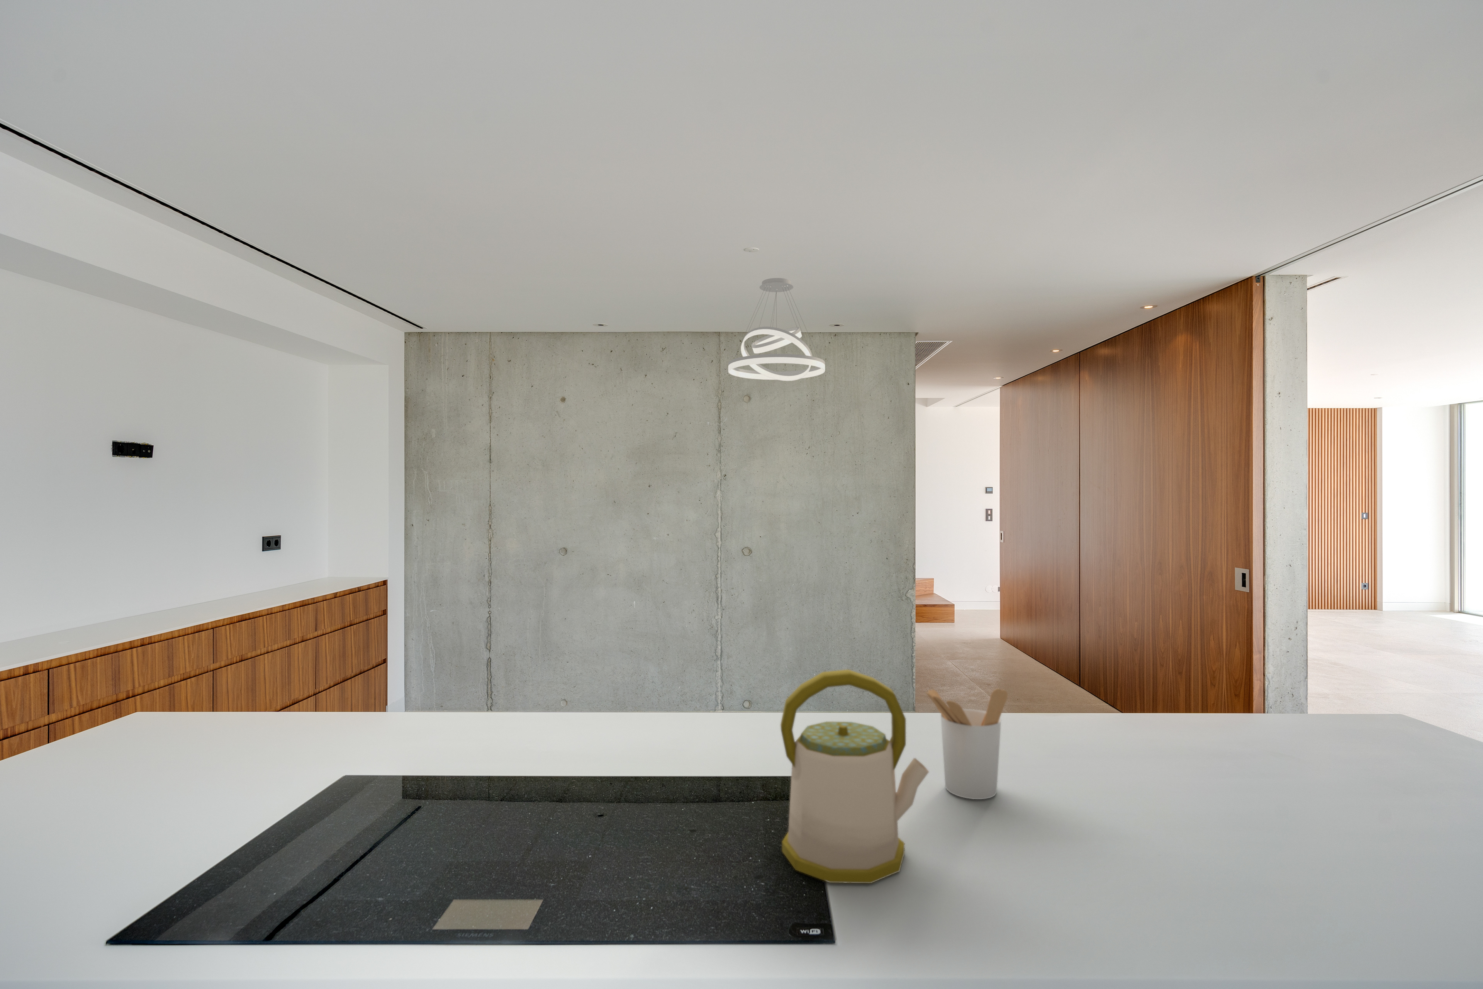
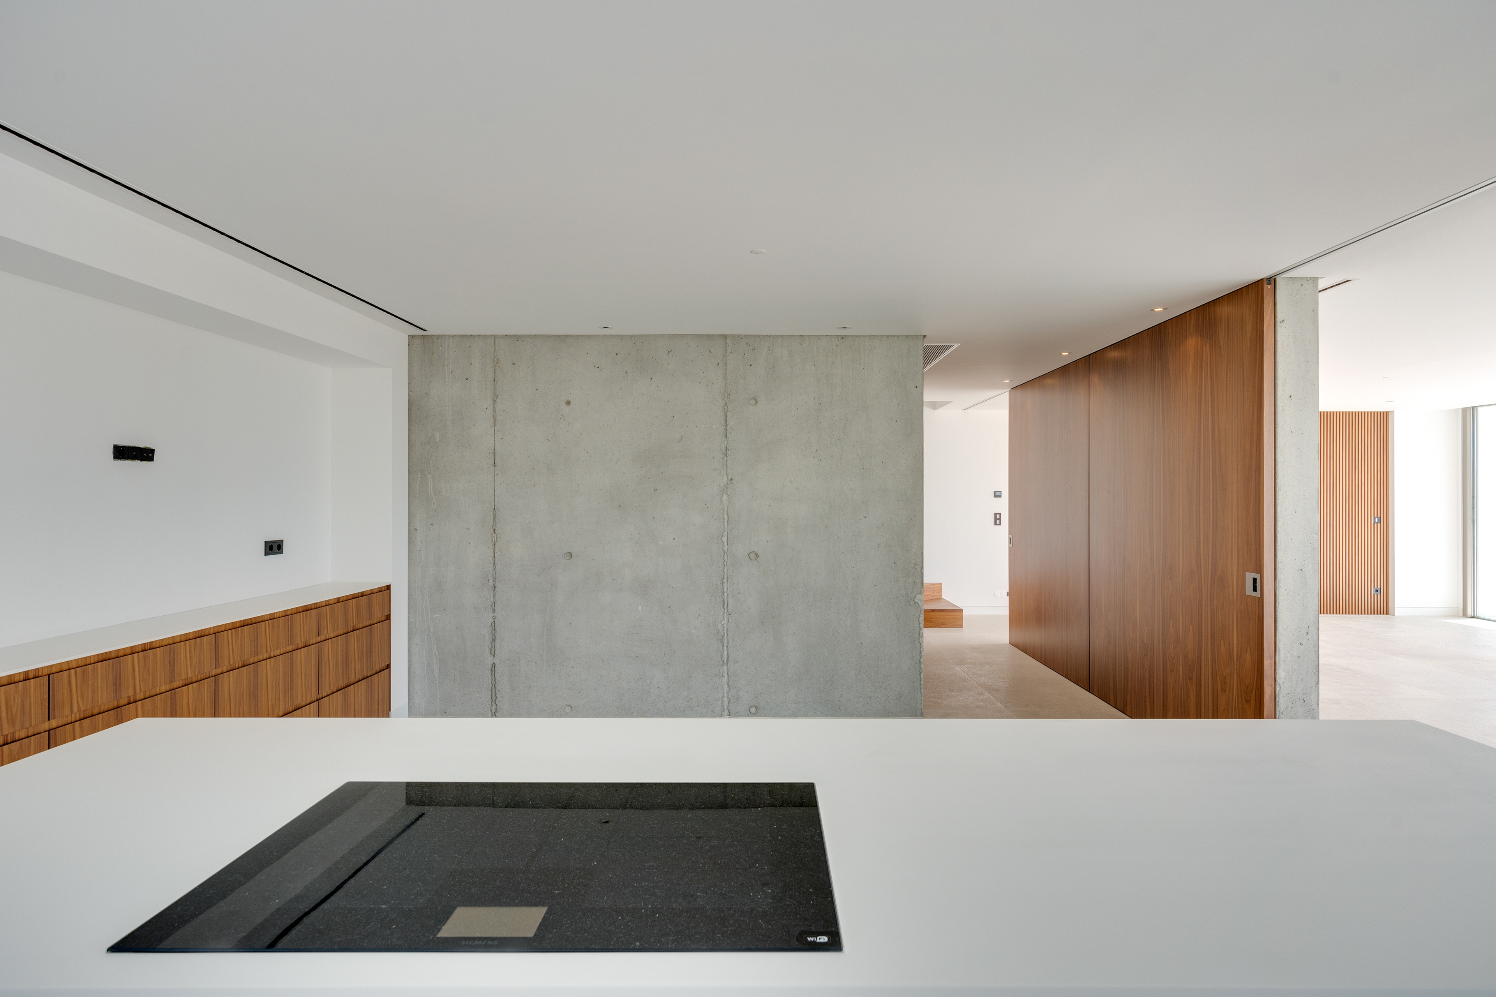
- pendant light (777, 330)
- utensil holder (962, 740)
- kettle (855, 762)
